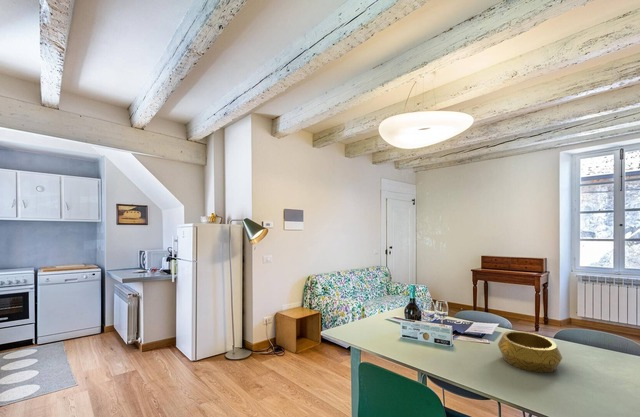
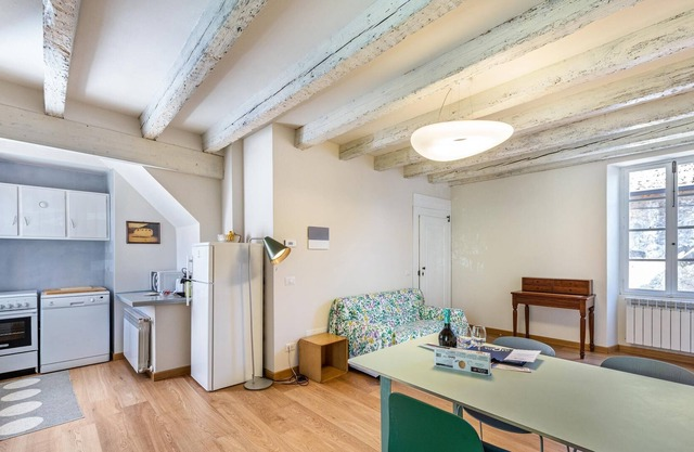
- decorative bowl (528, 350)
